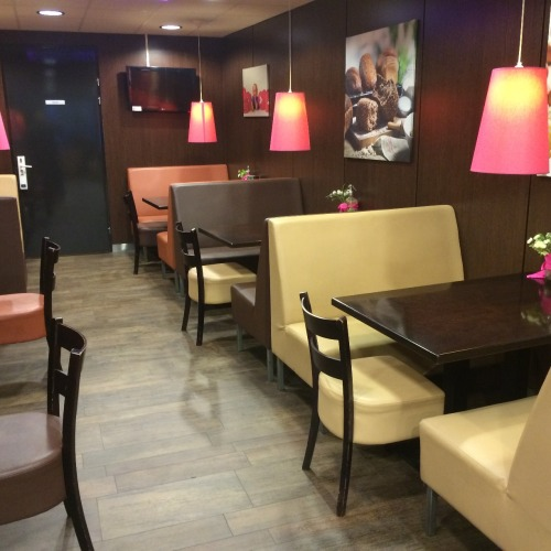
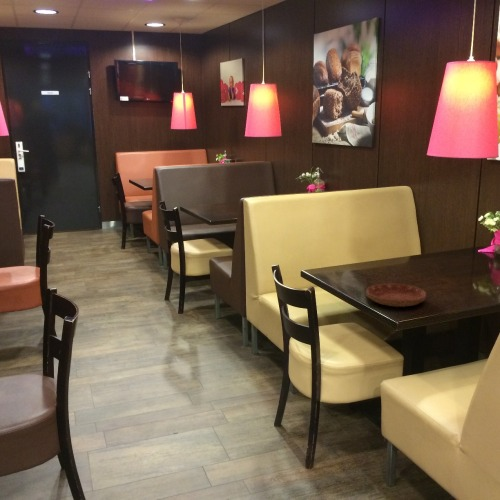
+ saucer (395, 295)
